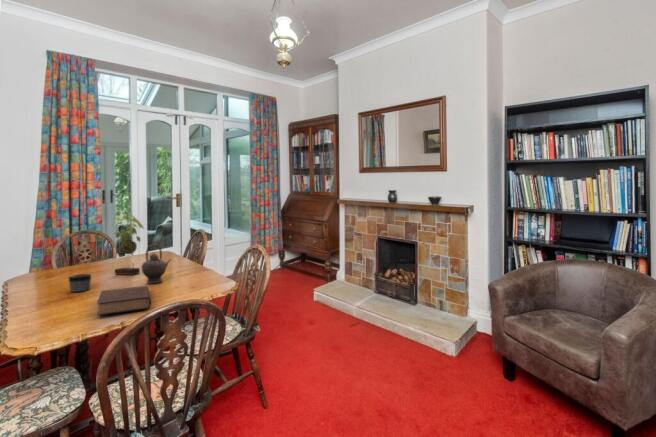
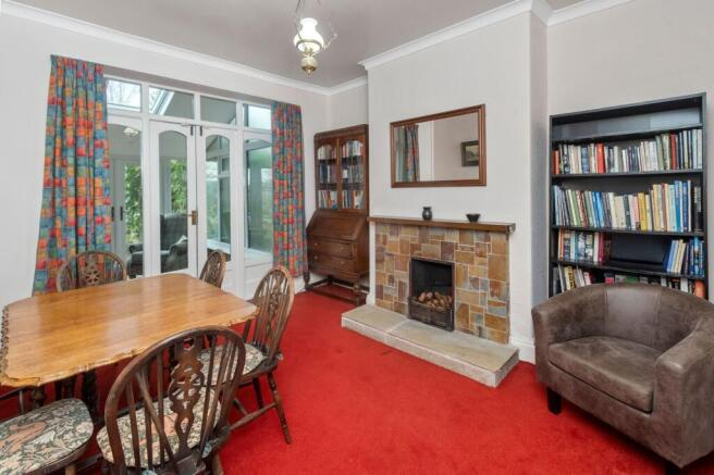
- teapot (156, 263)
- plant (128, 241)
- jar (80, 282)
- book (125, 299)
